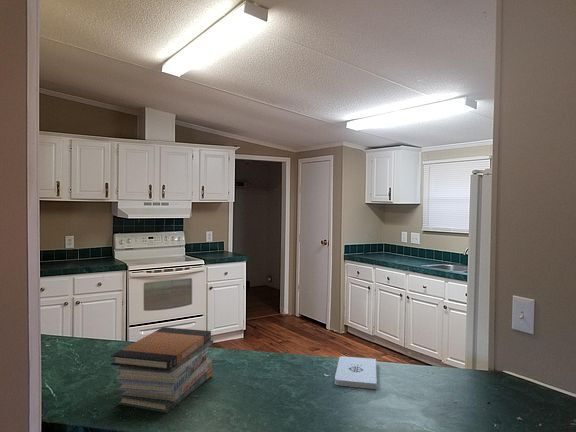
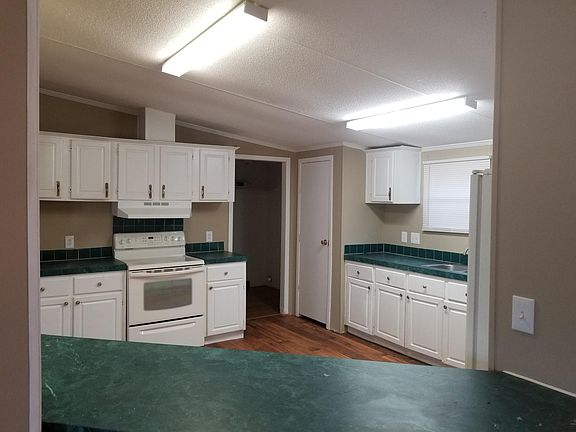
- notepad (356, 371)
- book stack (166, 365)
